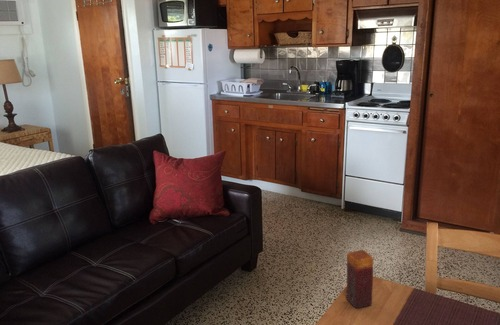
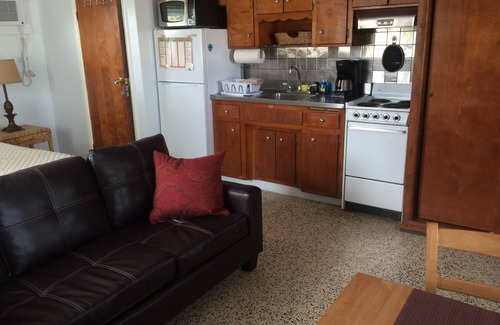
- candle (359, 278)
